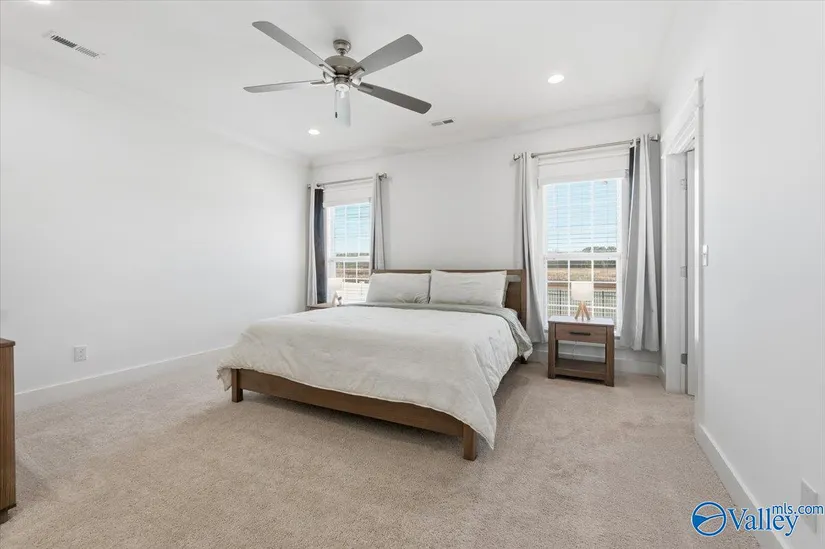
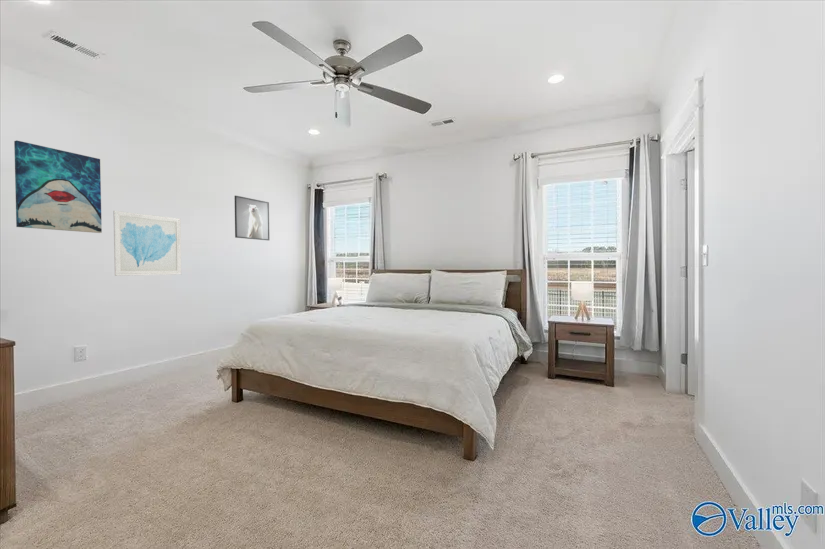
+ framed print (252, 219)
+ wall art (61, 190)
+ wall art (150, 245)
